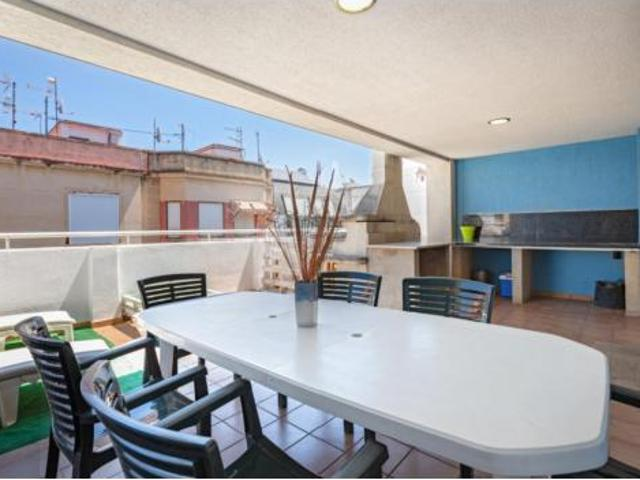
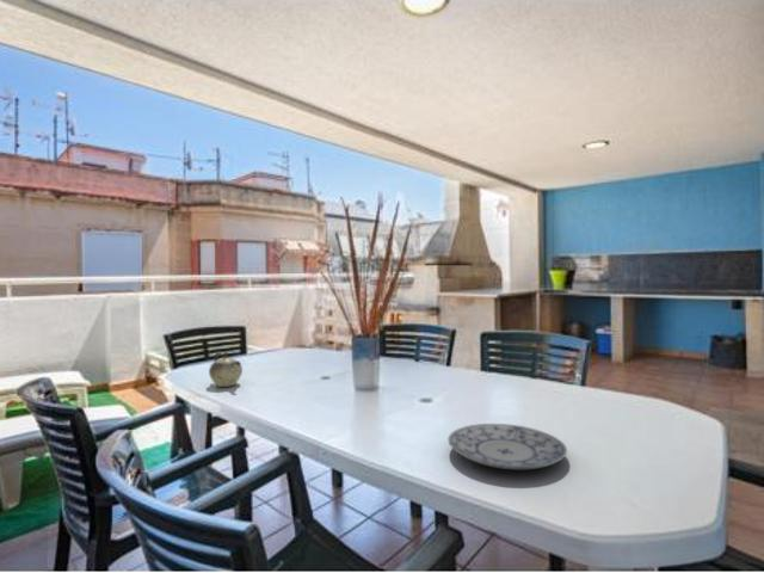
+ teapot (227, 368)
+ plate (505, 448)
